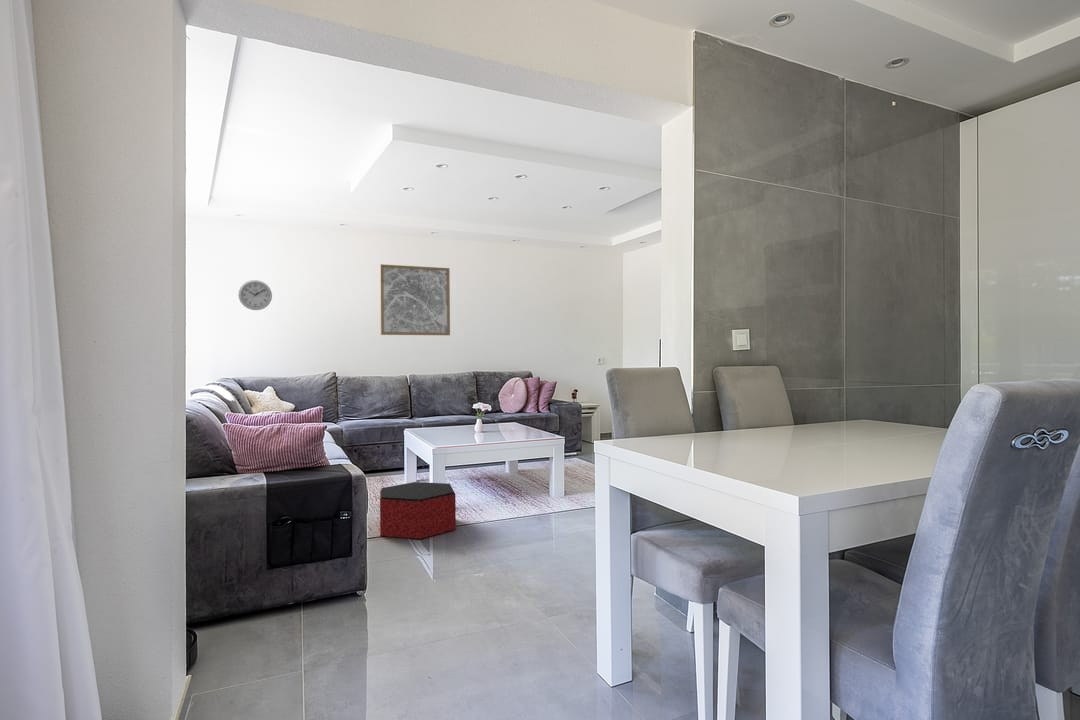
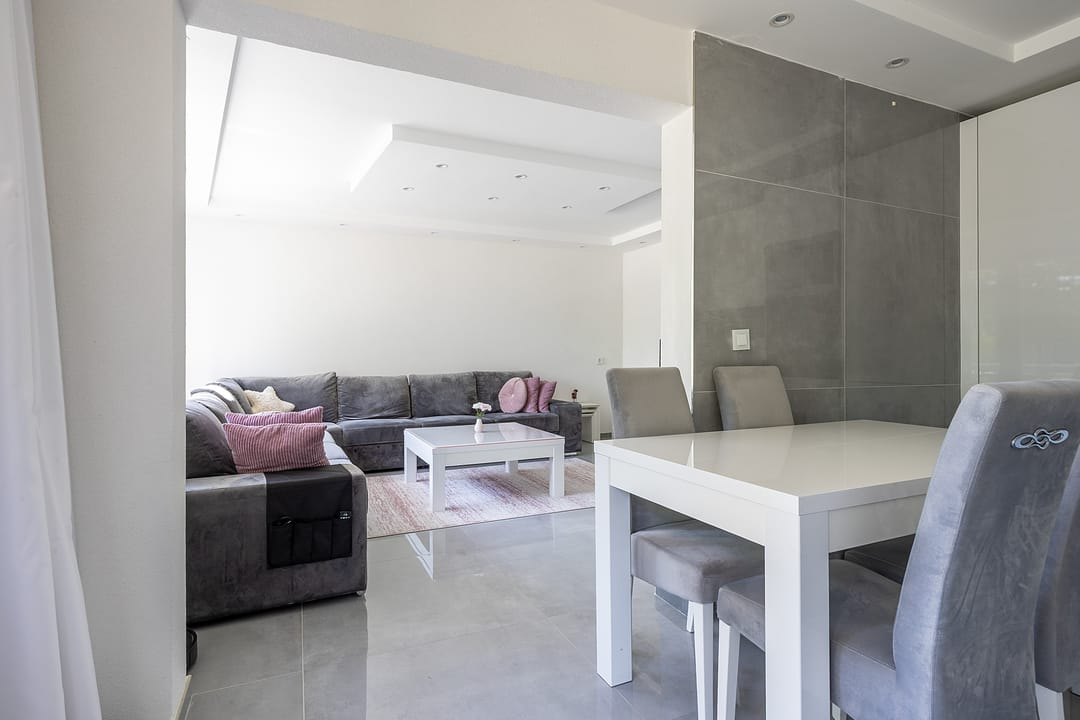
- wall clock (255, 295)
- ottoman (417, 508)
- wall art (415, 300)
